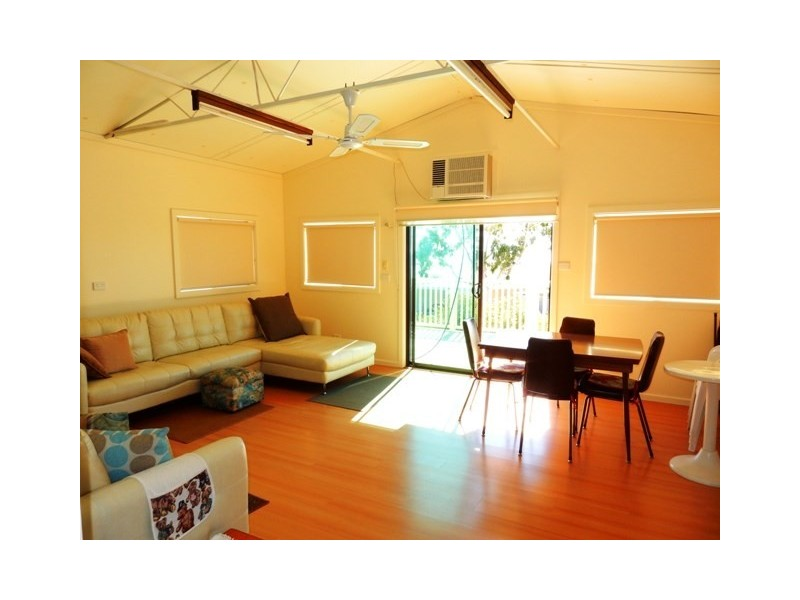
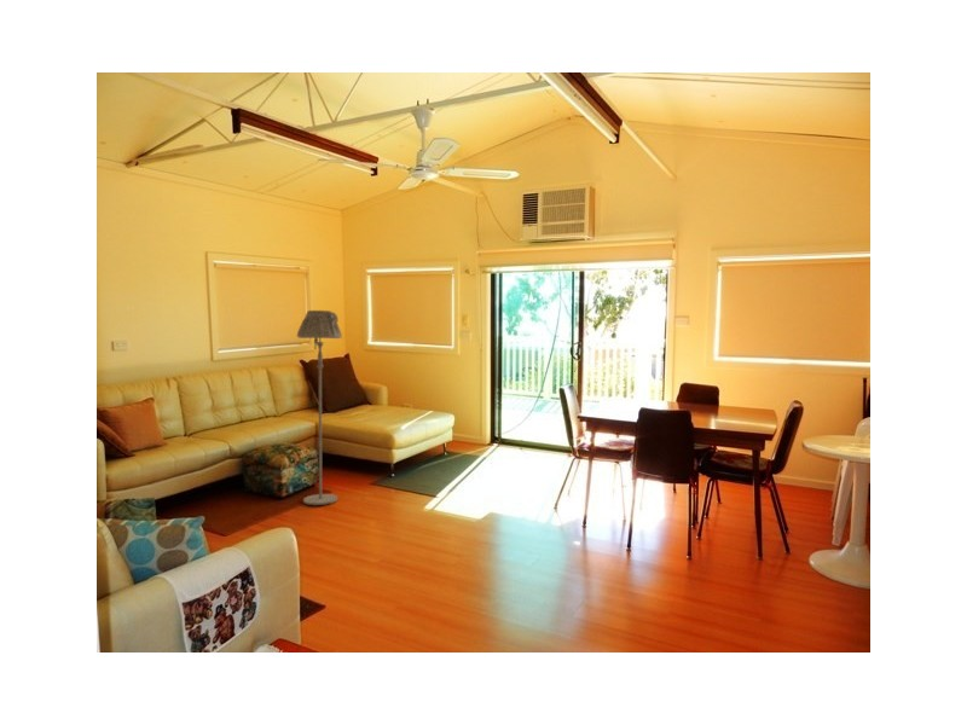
+ floor lamp (319, 406)
